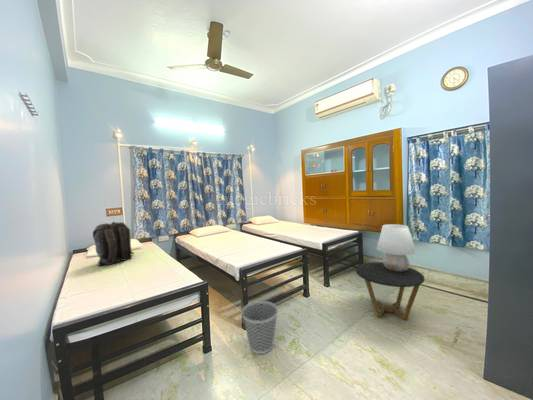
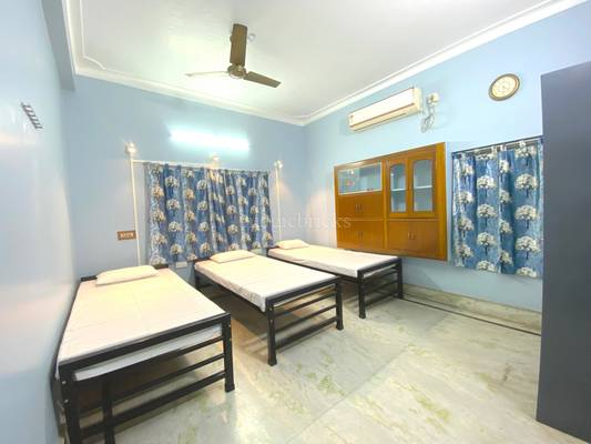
- table lamp (395, 247)
- backpack (113, 241)
- wastebasket (260, 327)
- side table (388, 285)
